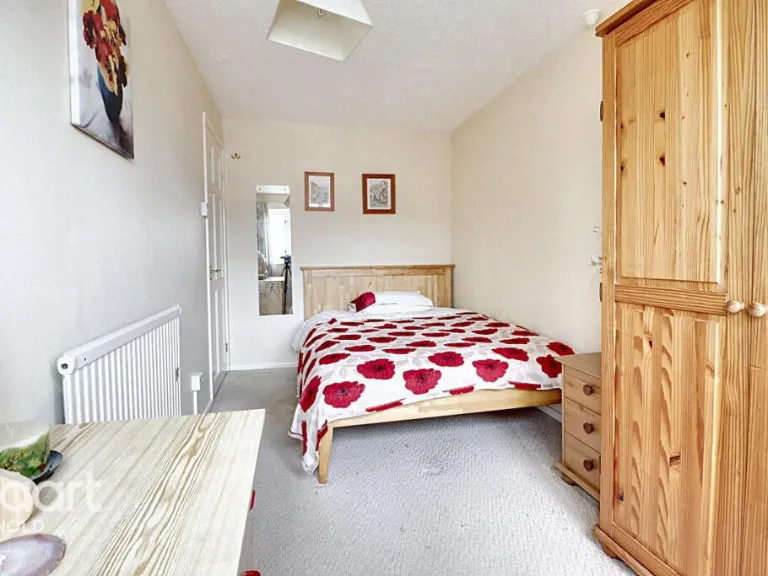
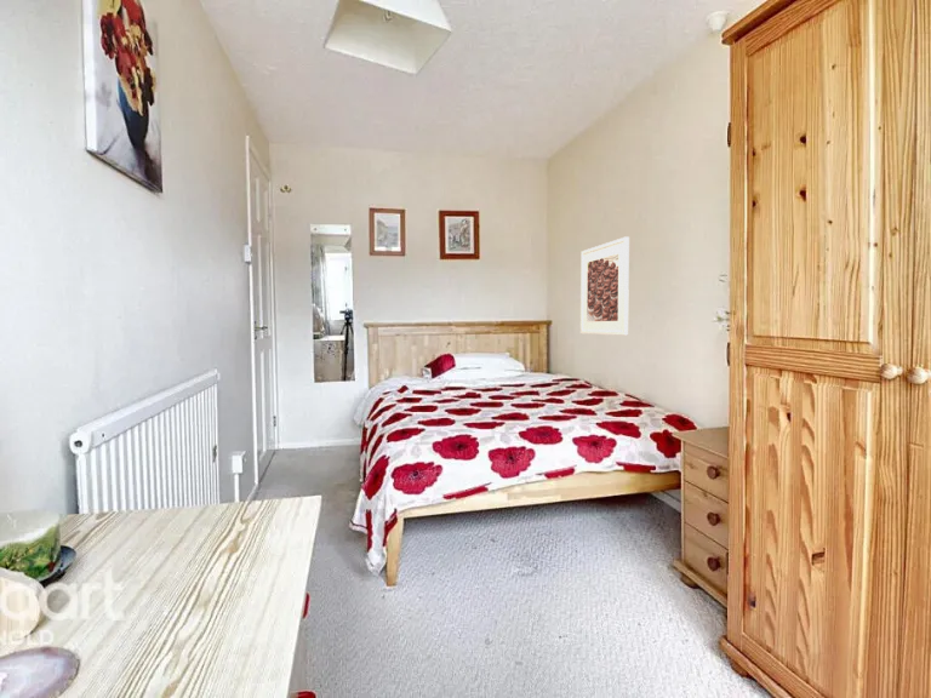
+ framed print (602, 290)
